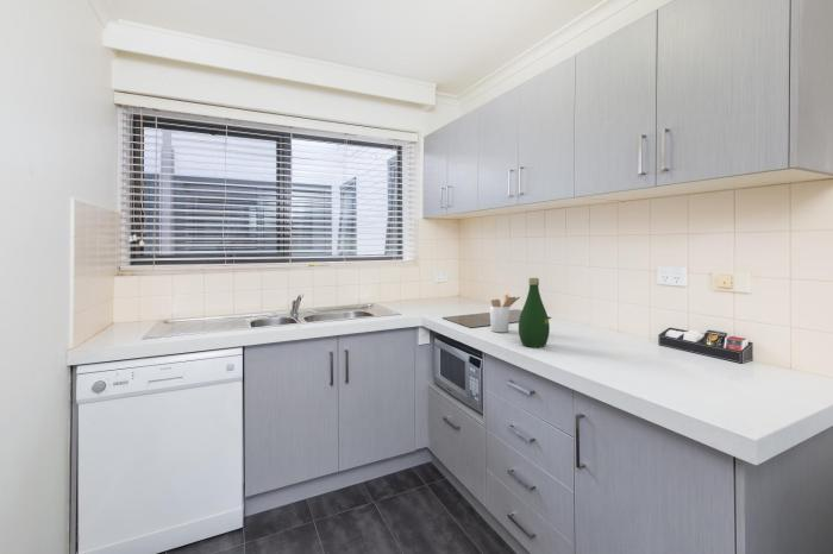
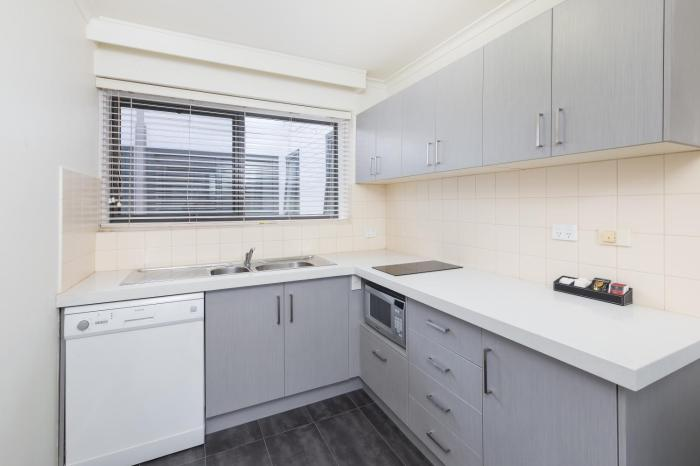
- utensil holder (503, 313)
- bottle (533, 311)
